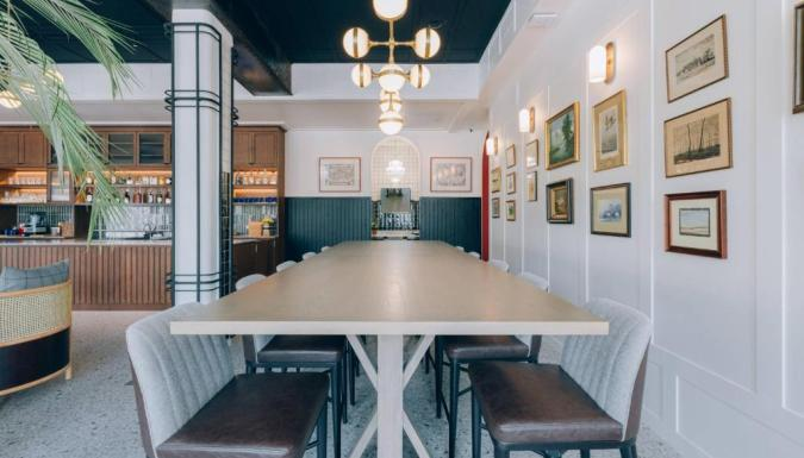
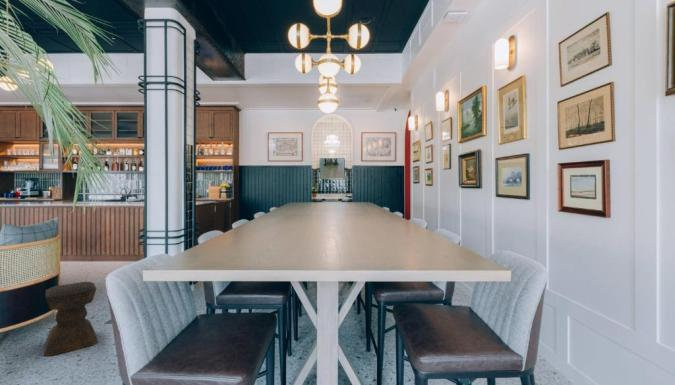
+ stool (71, 315)
